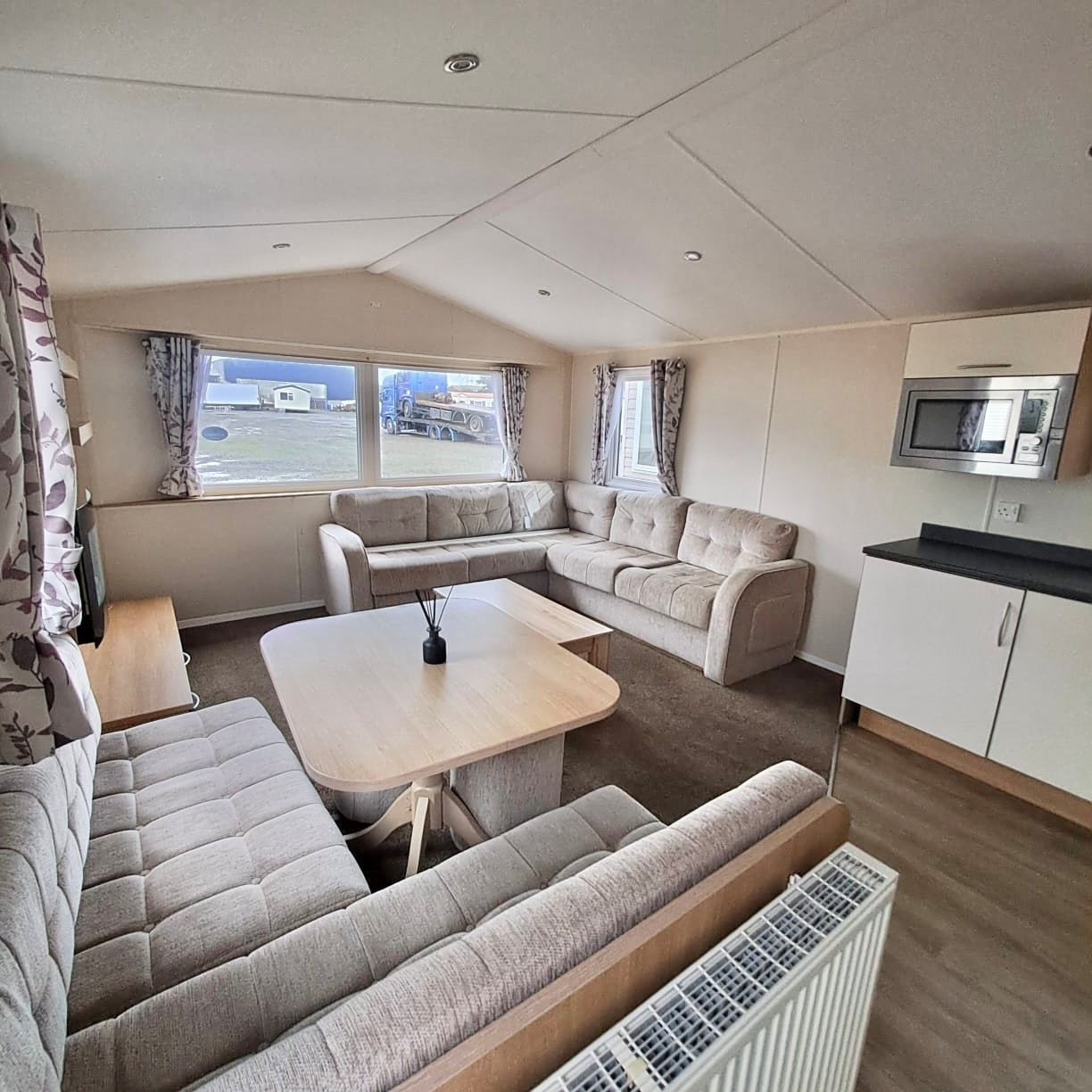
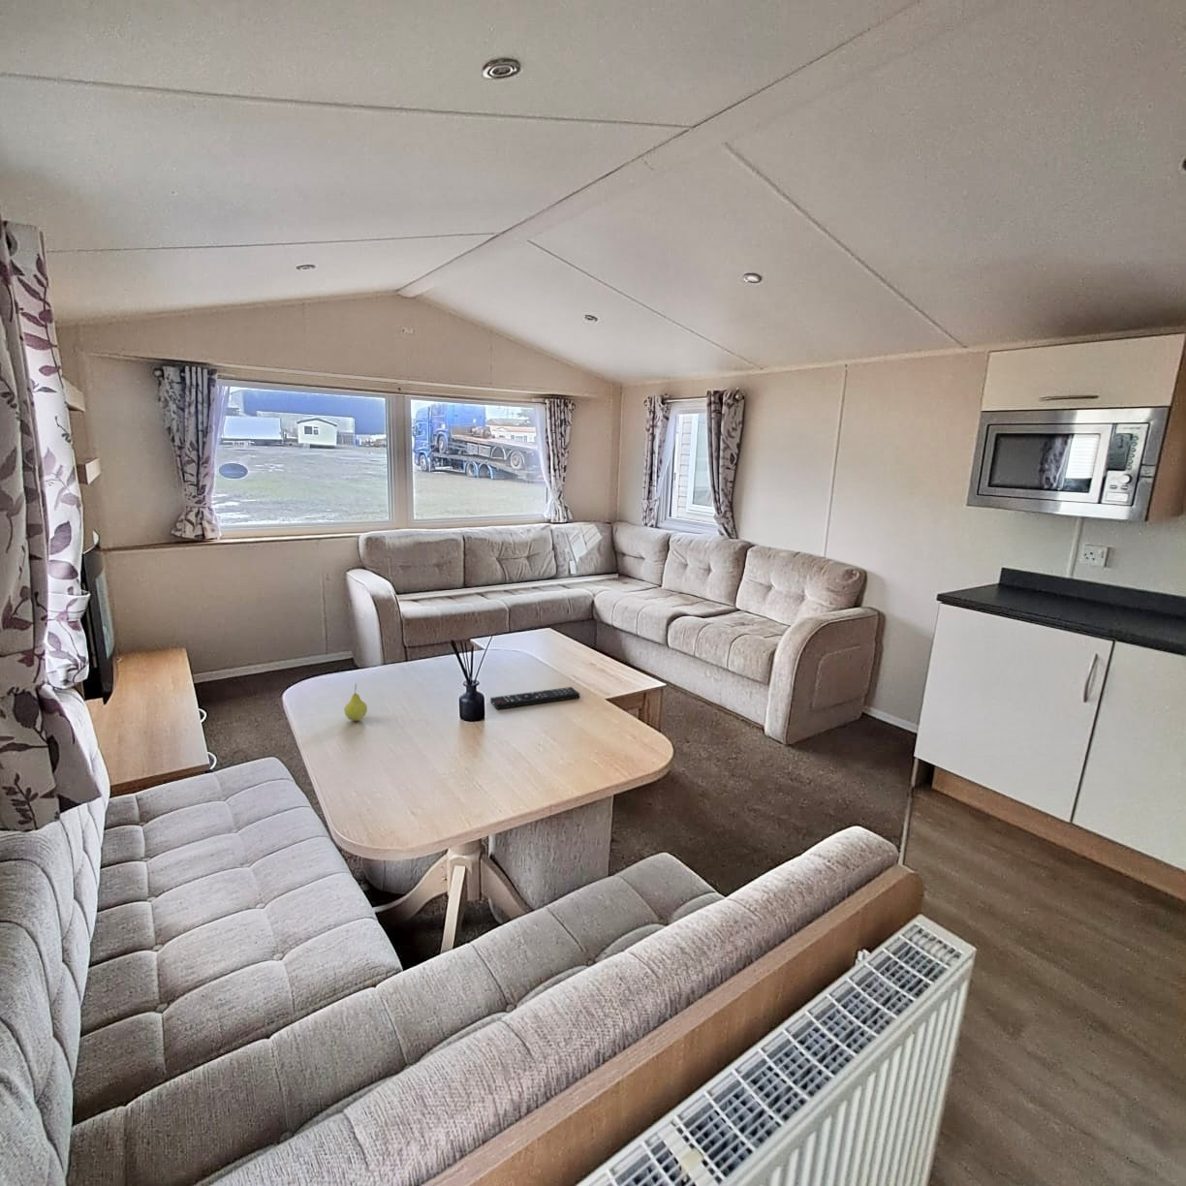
+ remote control (534, 696)
+ fruit (355, 703)
